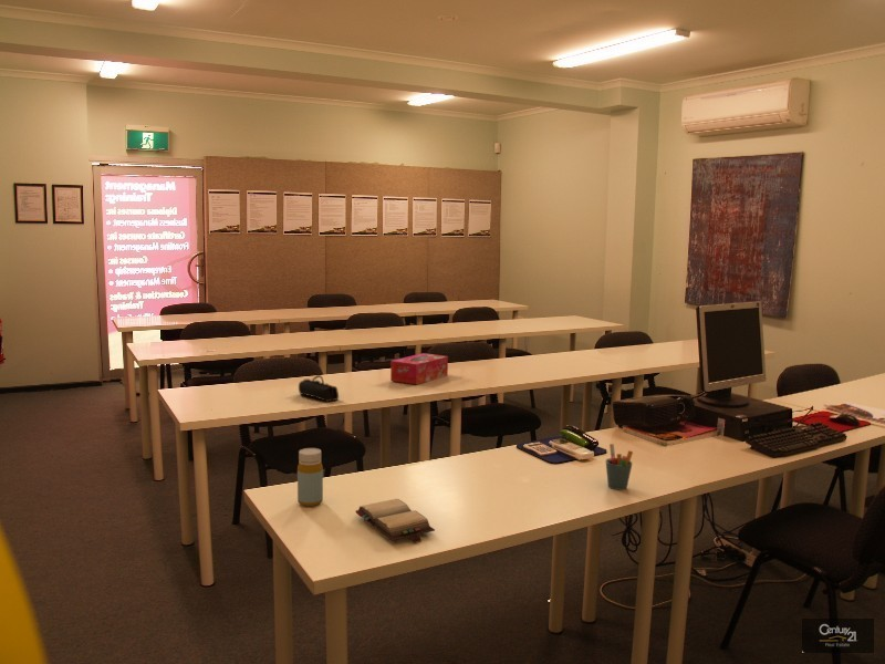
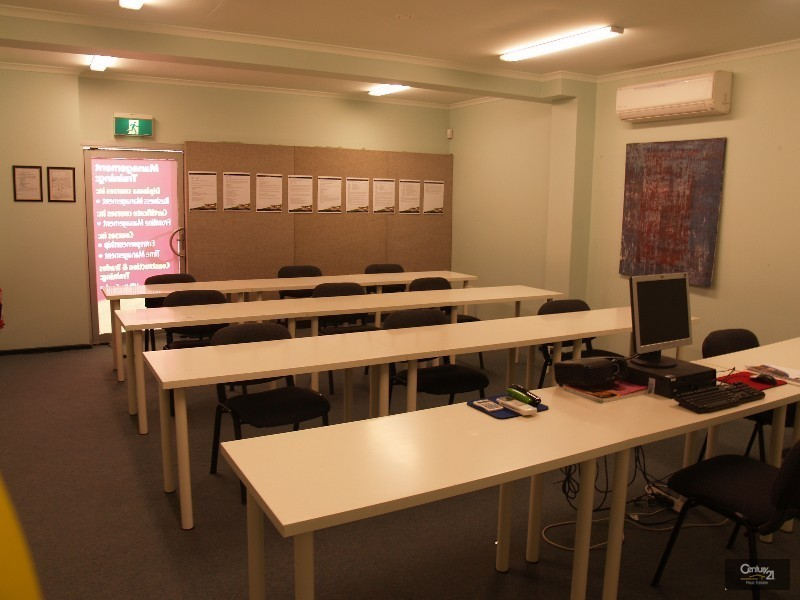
- hardback book (392, 518)
- pen holder (618, 467)
- tissue box (419, 367)
- bottle (310, 477)
- pencil case (317, 386)
